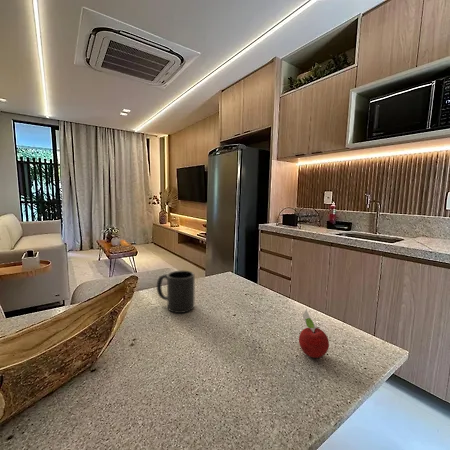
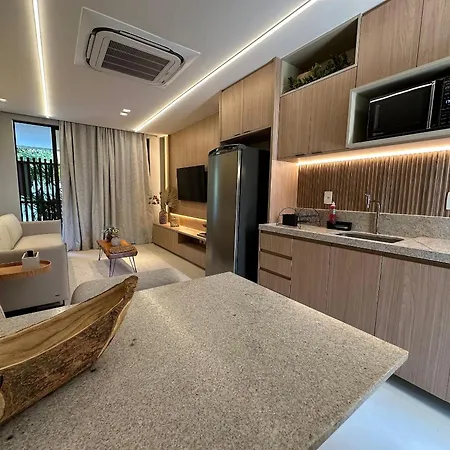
- mug (176, 290)
- fruit (310, 334)
